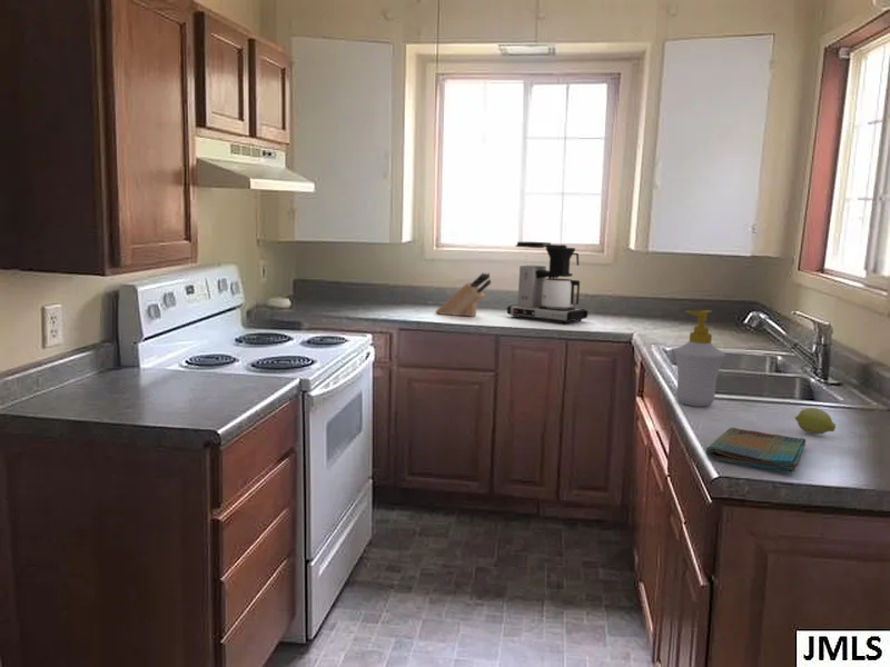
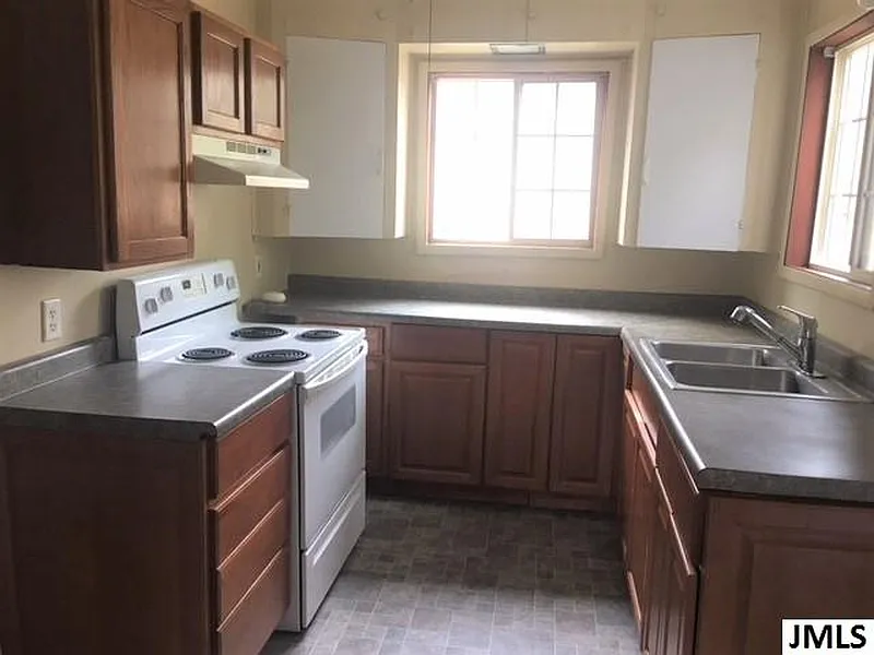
- dish towel (758, 447)
- coffee maker (548, 281)
- soap bottle (699, 357)
- fruit (814, 420)
- knife block (464, 292)
